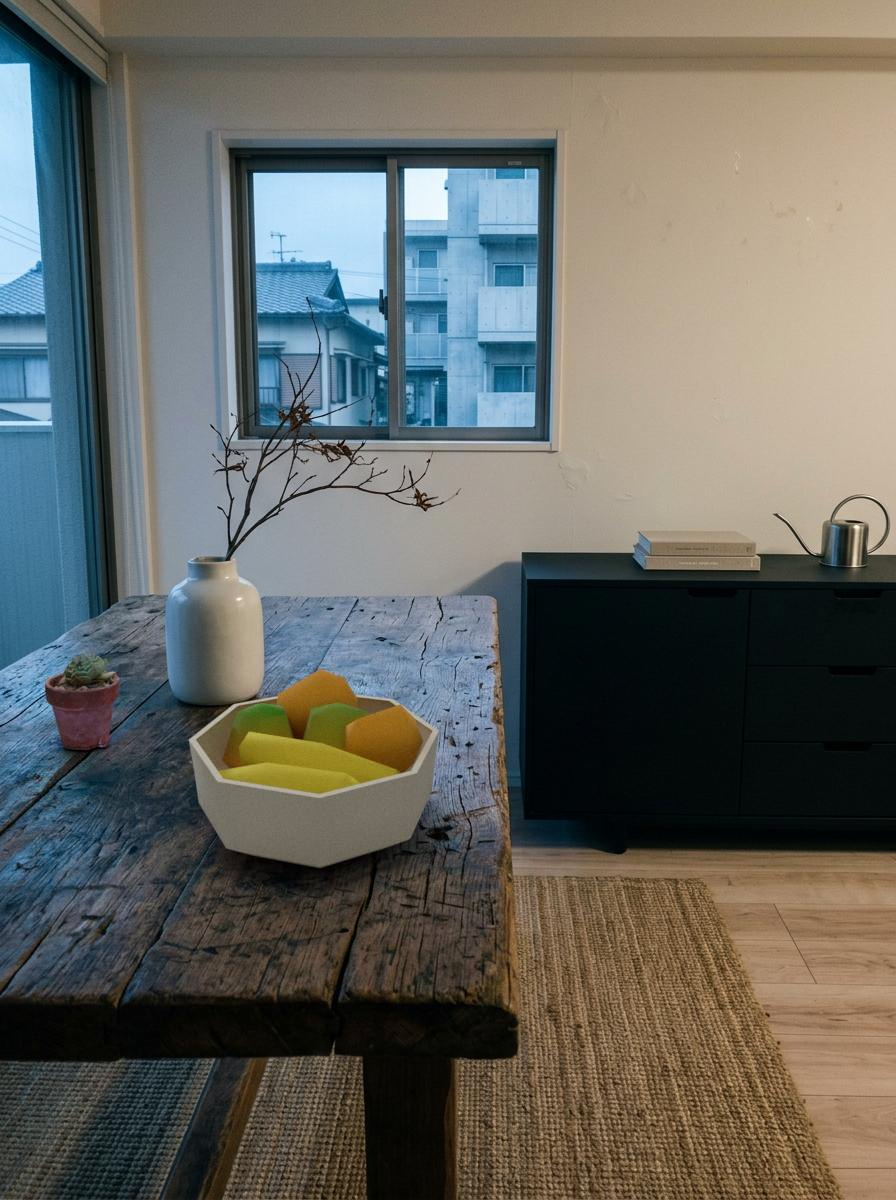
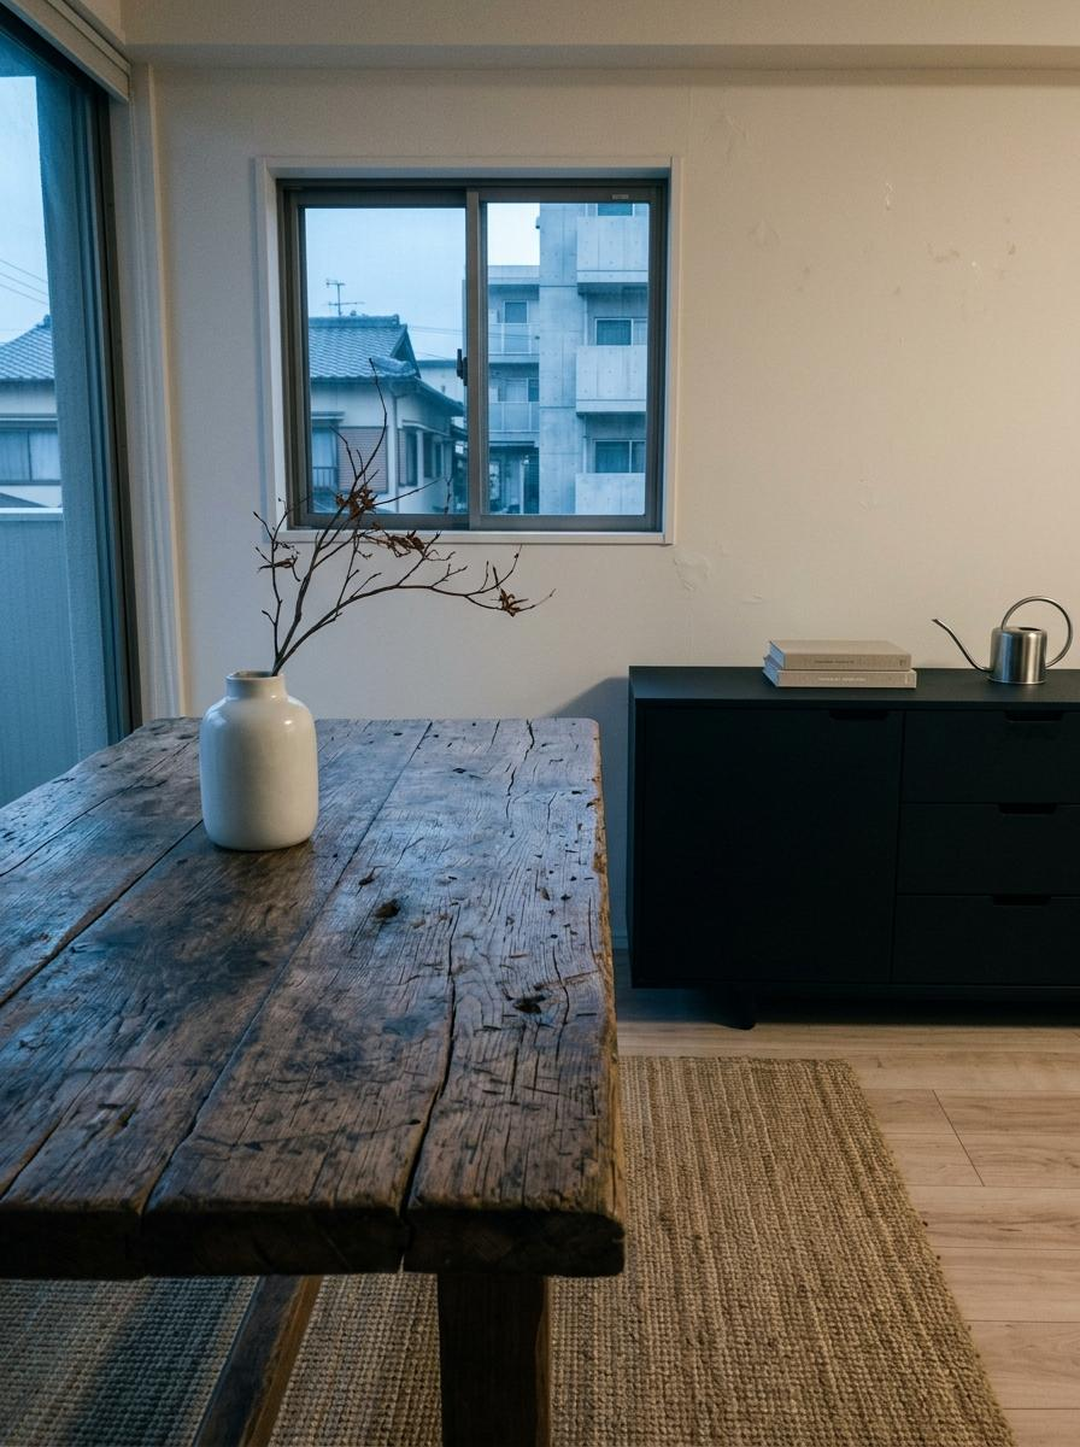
- potted succulent (83, 698)
- fruit bowl (316, 757)
